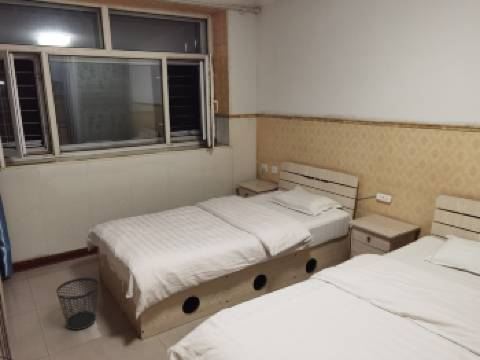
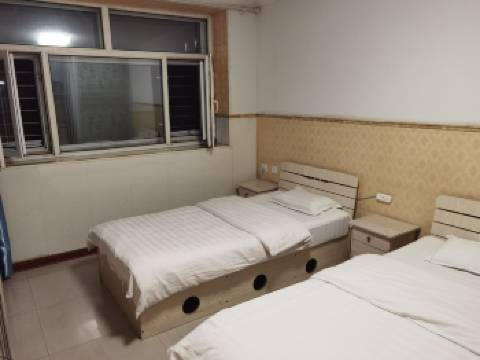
- wastebasket (79, 304)
